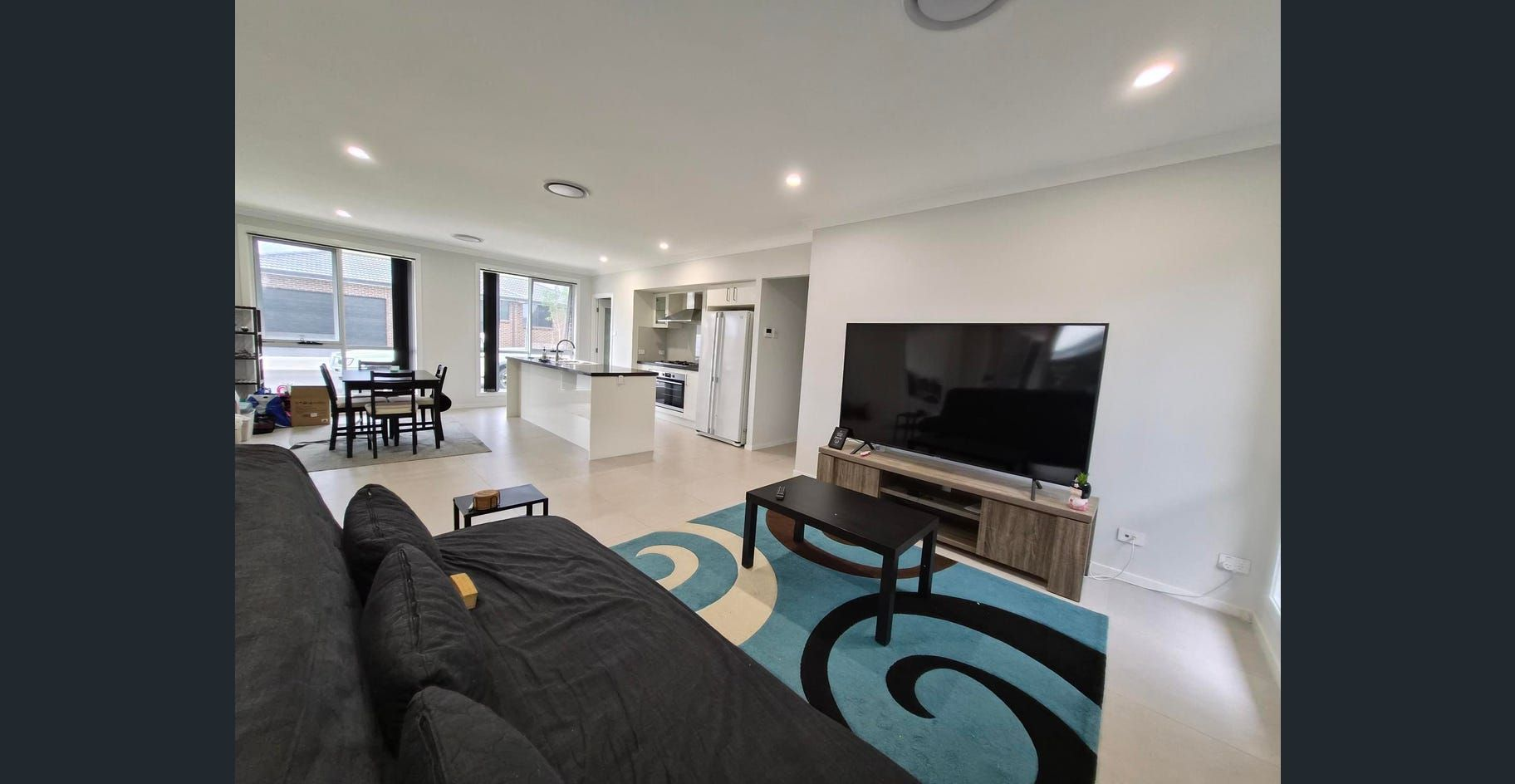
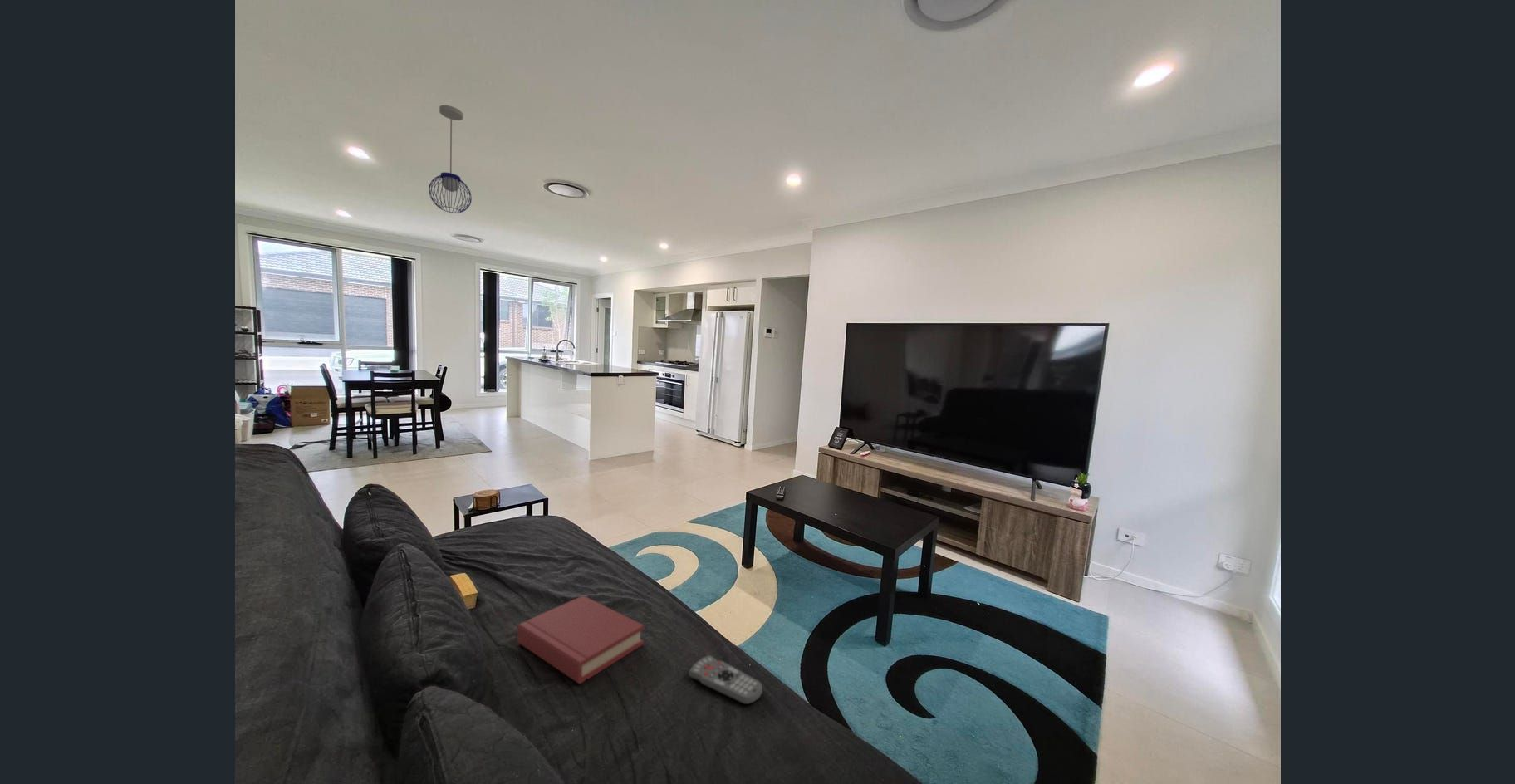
+ remote control (726, 679)
+ pendant light (450, 160)
+ hardback book (581, 635)
